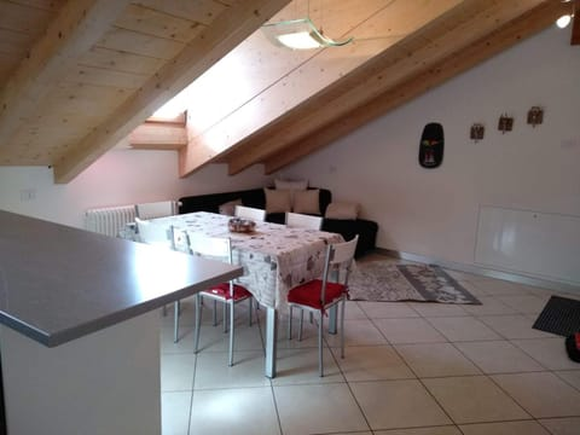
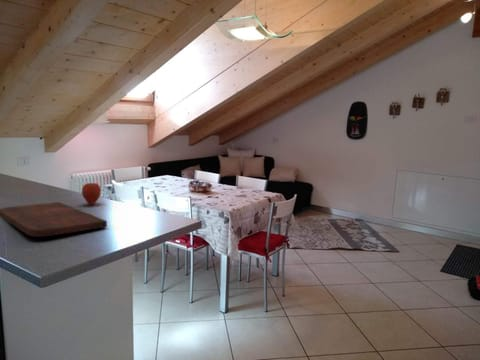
+ apple (91, 193)
+ cutting board (48, 216)
